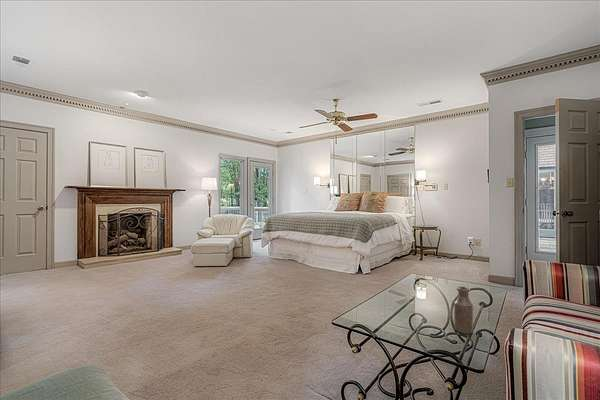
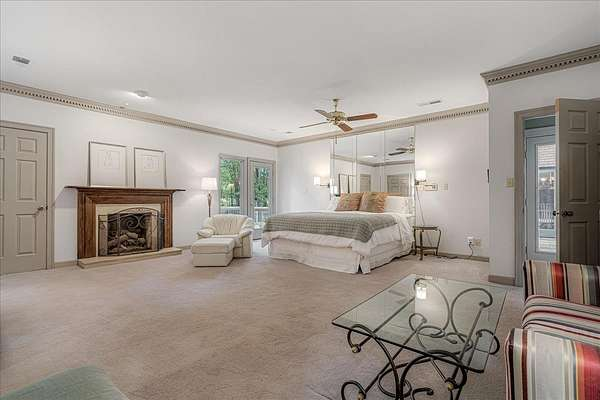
- bottle (463, 309)
